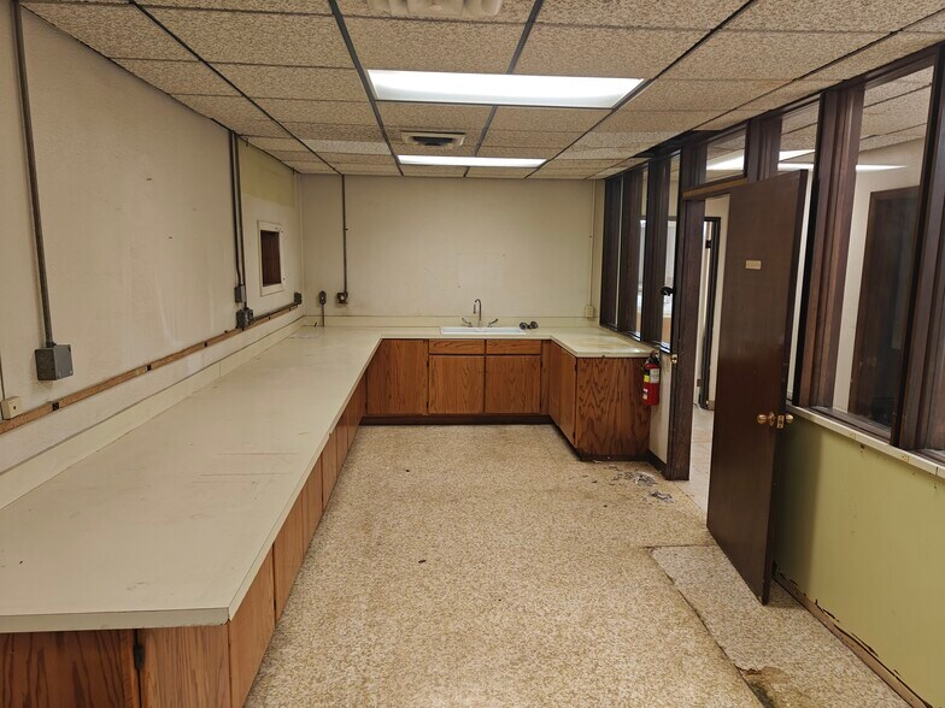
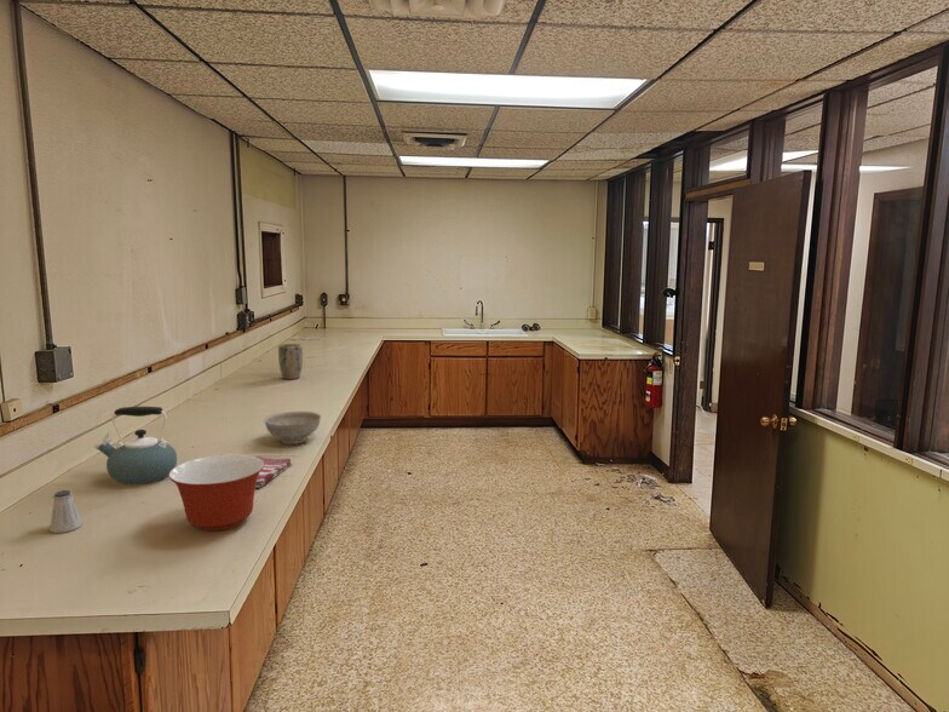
+ dish towel (259, 472)
+ kettle (134, 442)
+ plant pot (291, 361)
+ saltshaker (64, 510)
+ decorative bowl (293, 429)
+ mixing bowl (219, 494)
